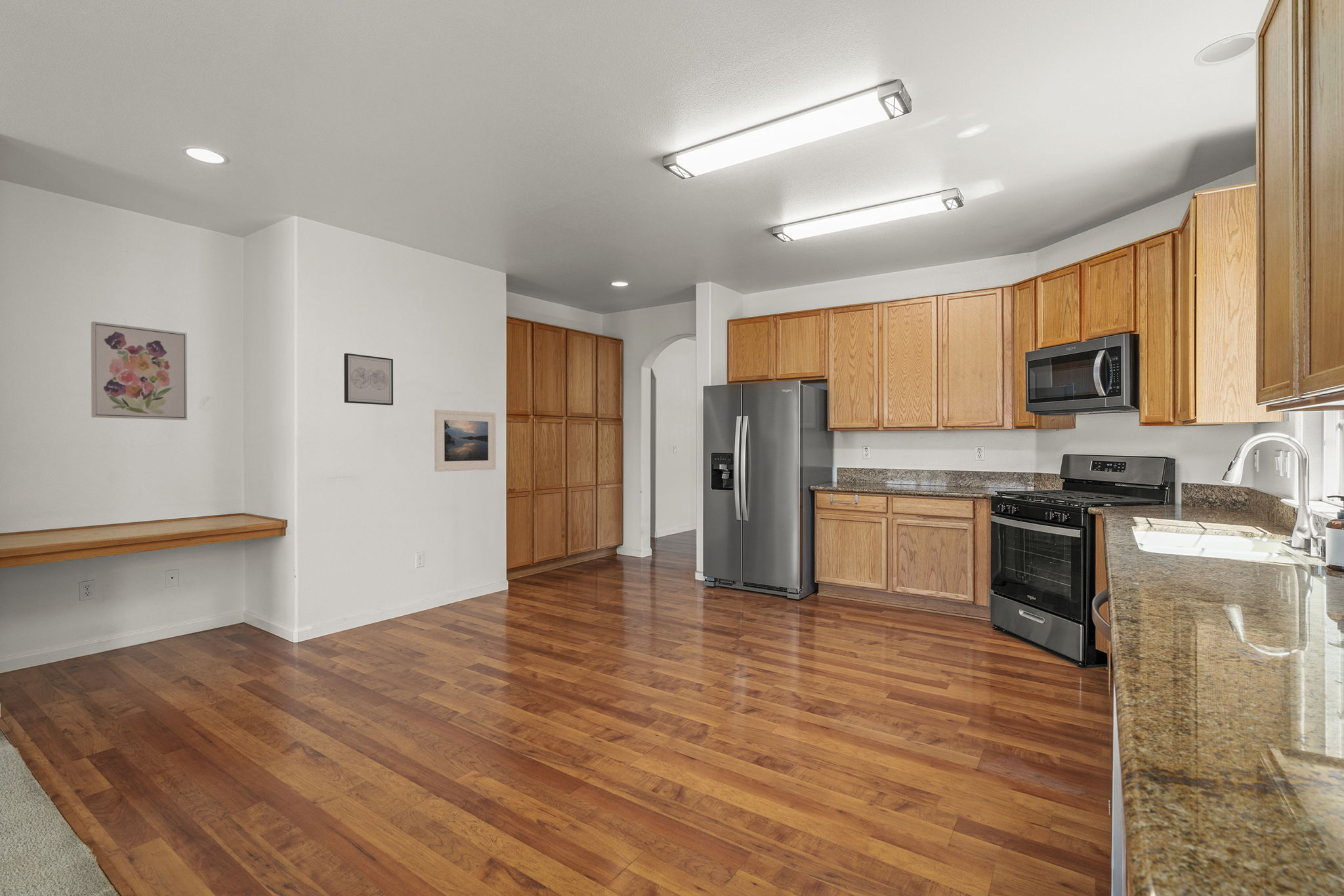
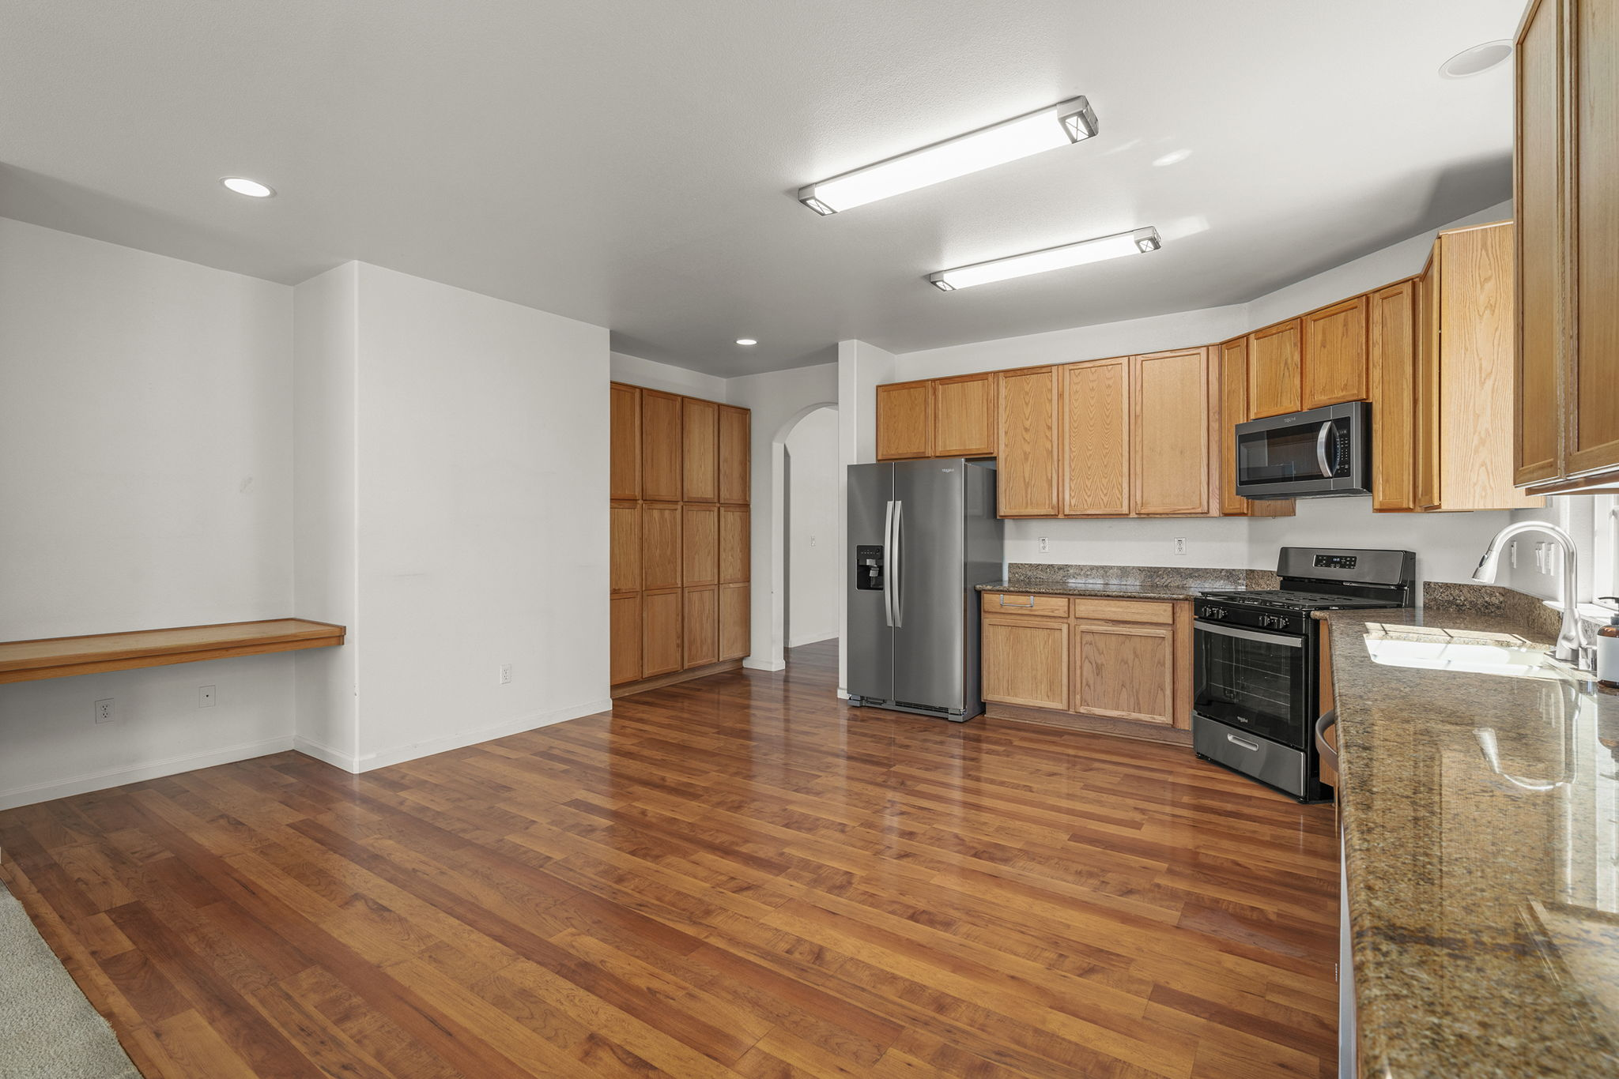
- wall art (141, 373)
- wall art (369, 380)
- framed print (467, 441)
